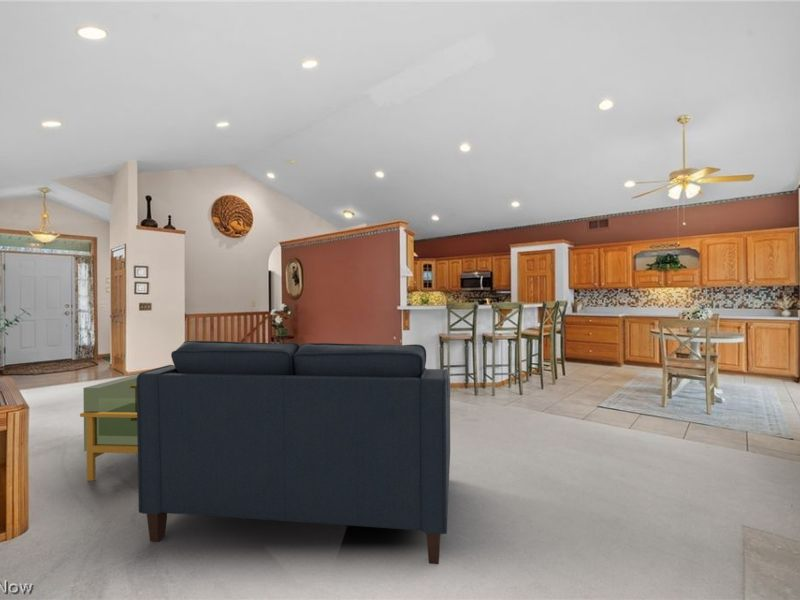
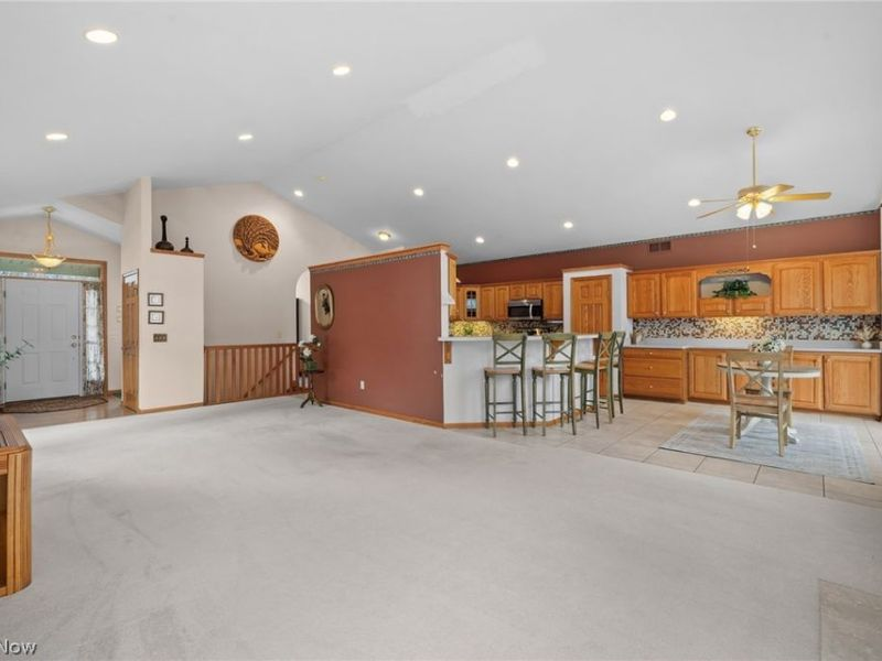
- loveseat (136, 416)
- sofa (318, 420)
